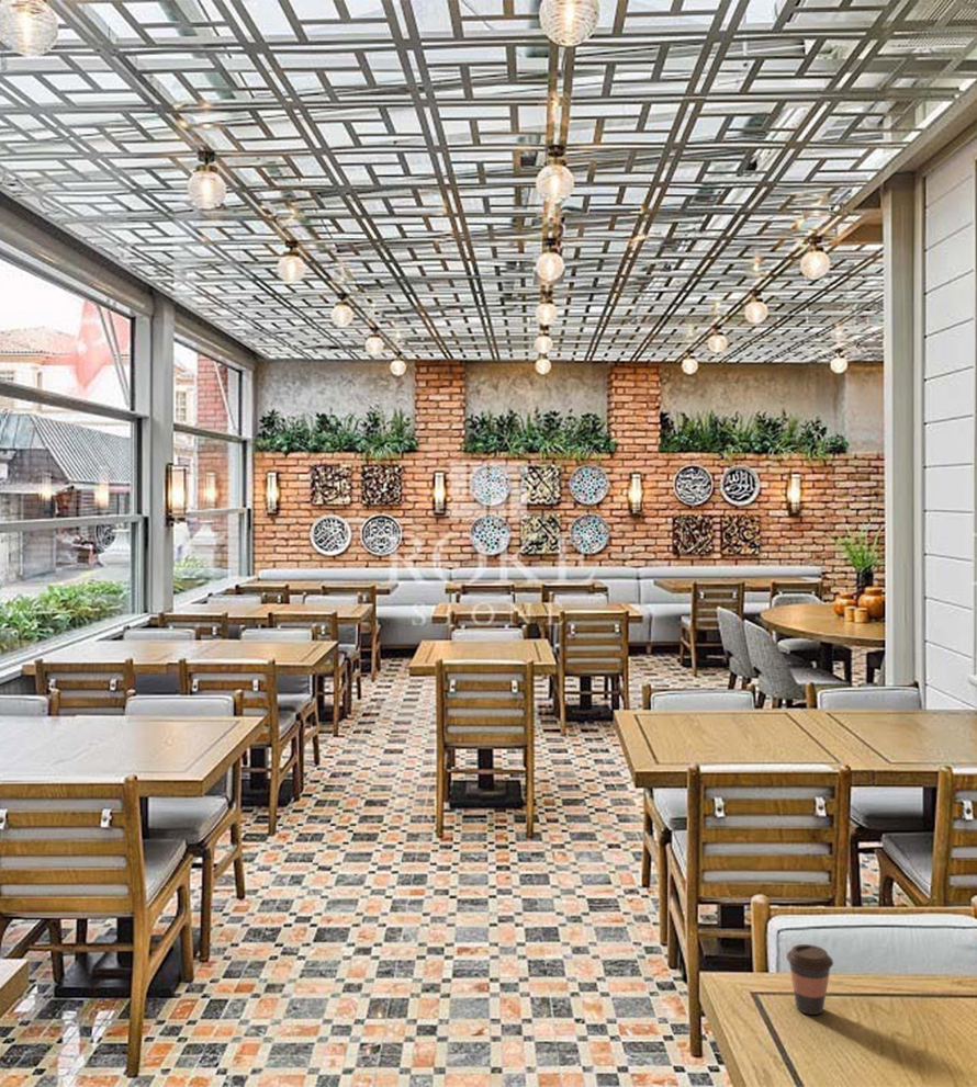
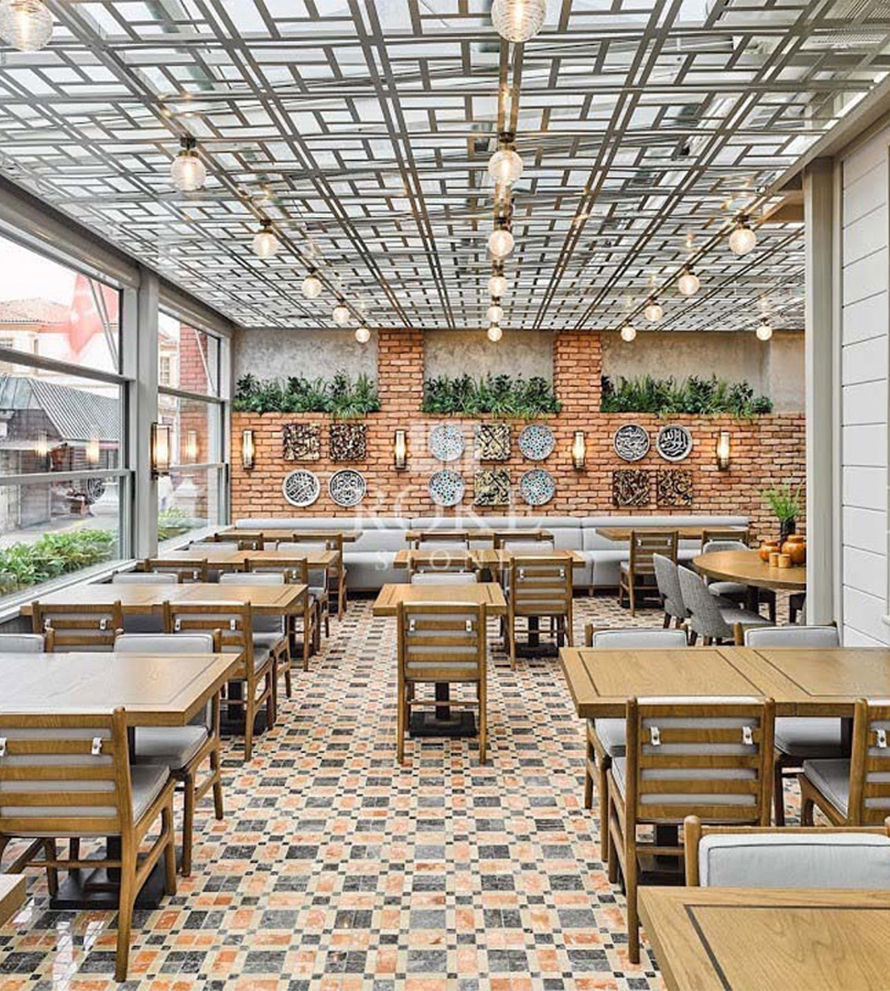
- coffee cup (809, 980)
